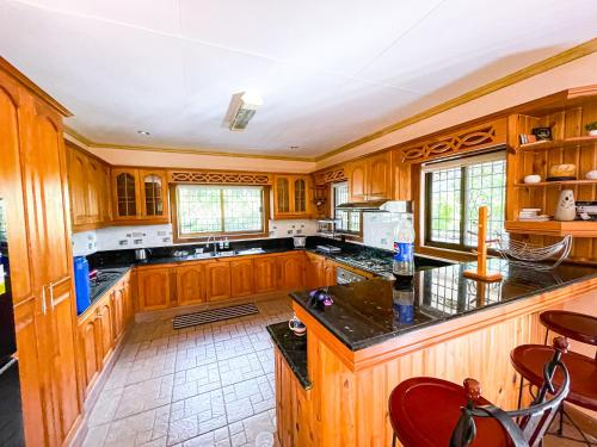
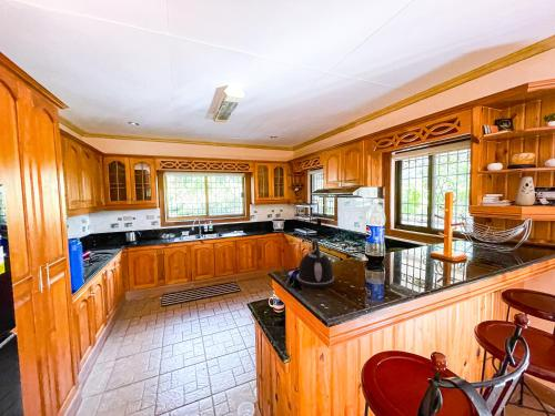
+ kettle (315, 260)
